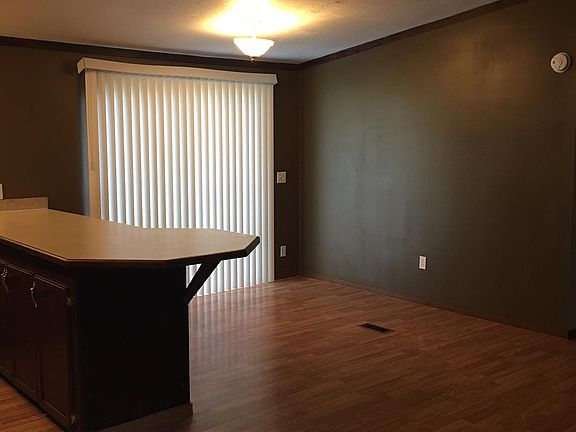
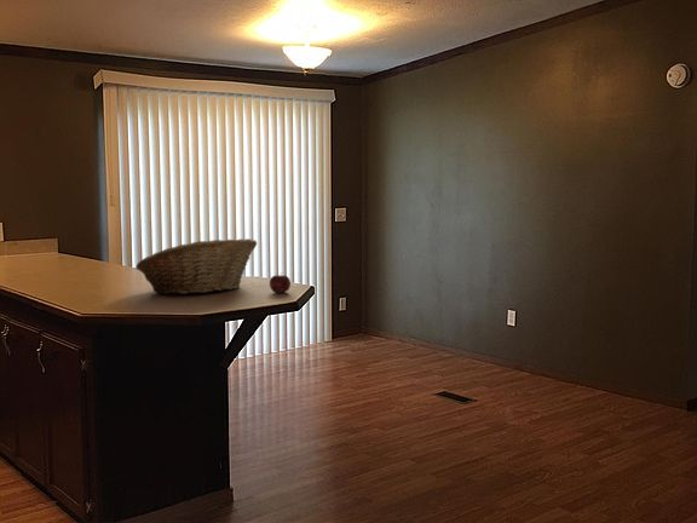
+ apple (280, 282)
+ fruit basket (200, 264)
